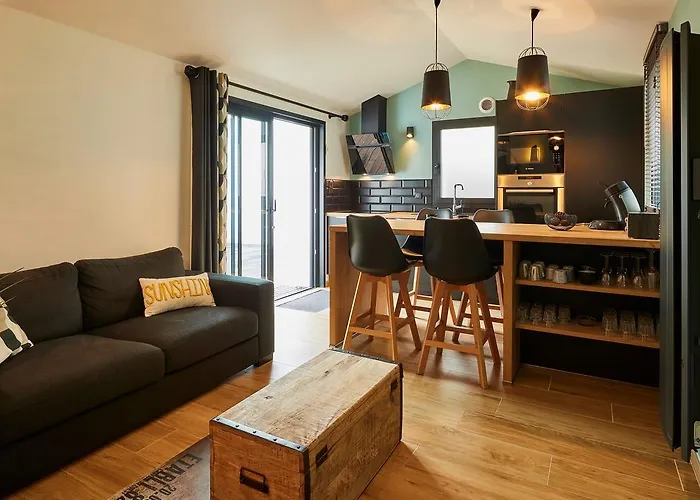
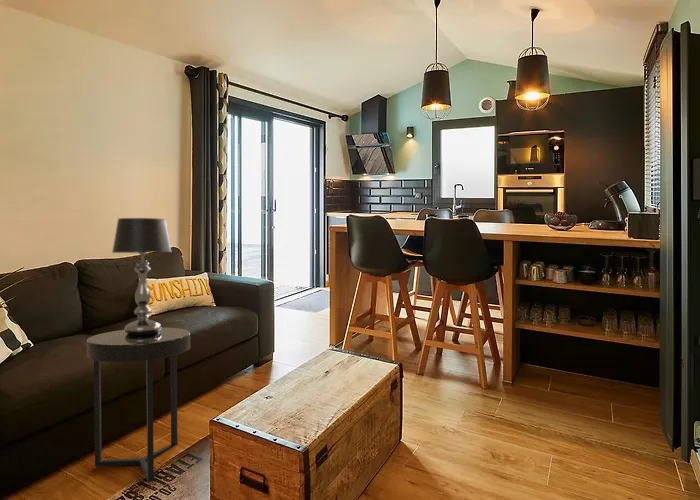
+ side table (147, 399)
+ table lamp (142, 275)
